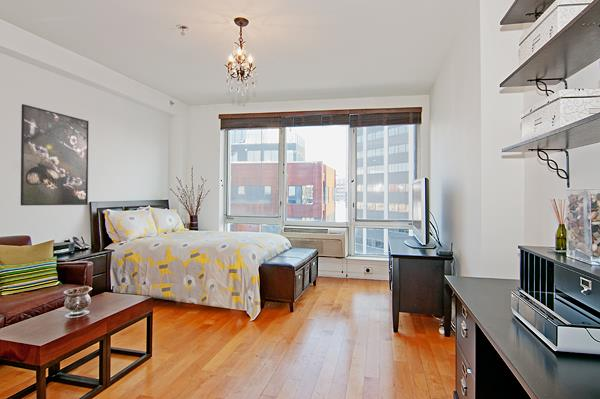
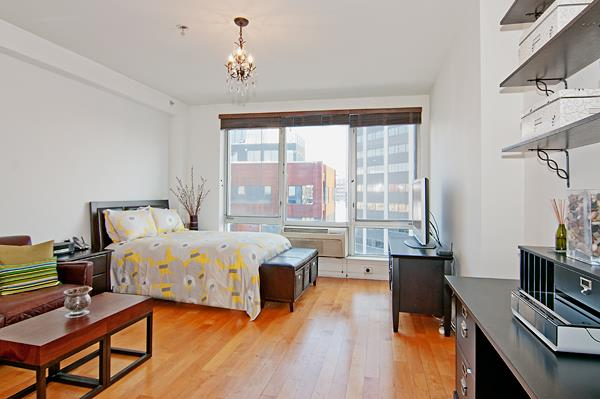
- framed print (57, 159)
